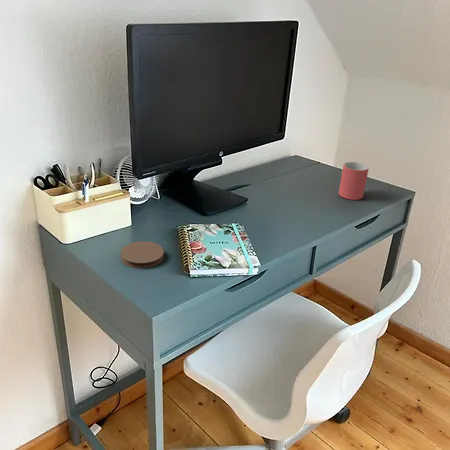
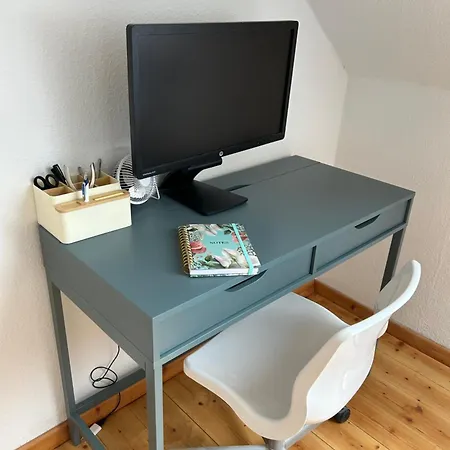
- mug (356, 179)
- coaster (142, 254)
